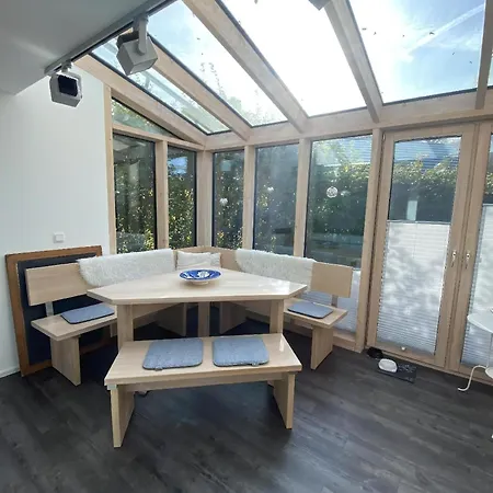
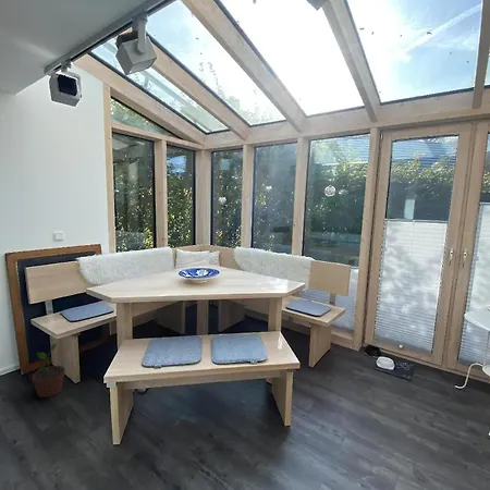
+ potted plant (48, 369)
